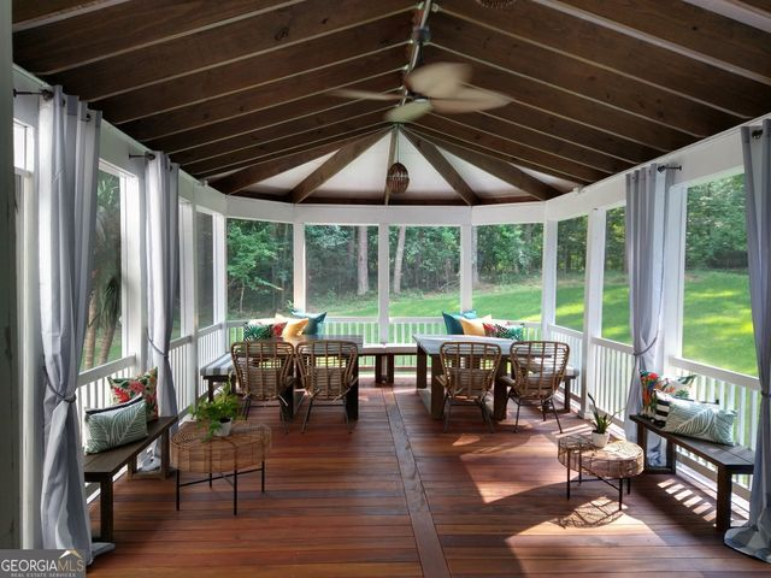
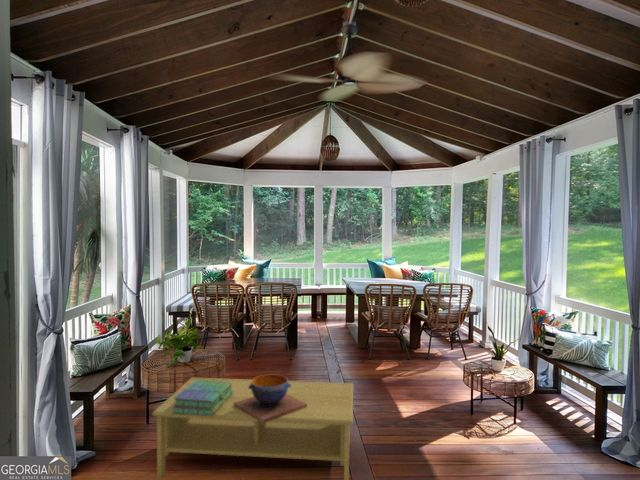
+ stack of books (204, 396)
+ decorative bowl (270, 392)
+ coffee table (261, 427)
